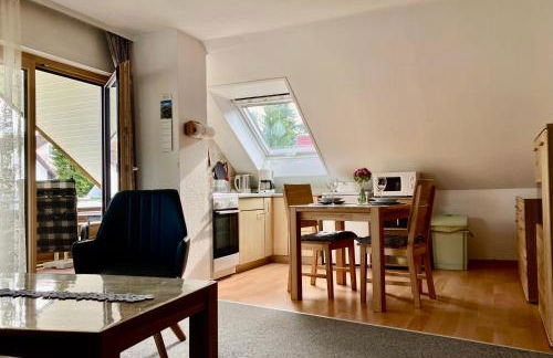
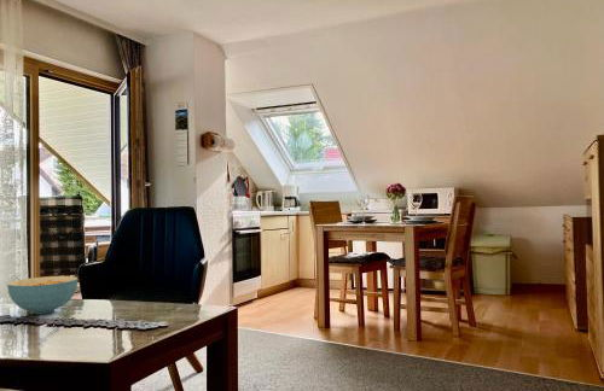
+ cereal bowl (43, 296)
